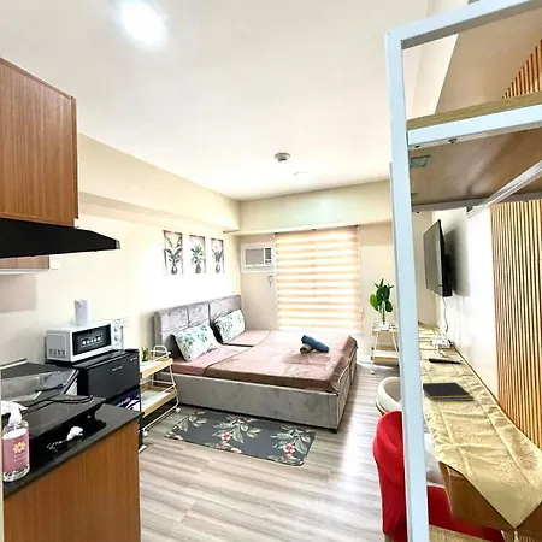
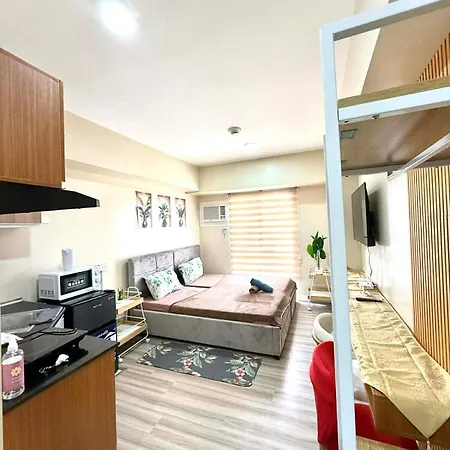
- notepad (444, 391)
